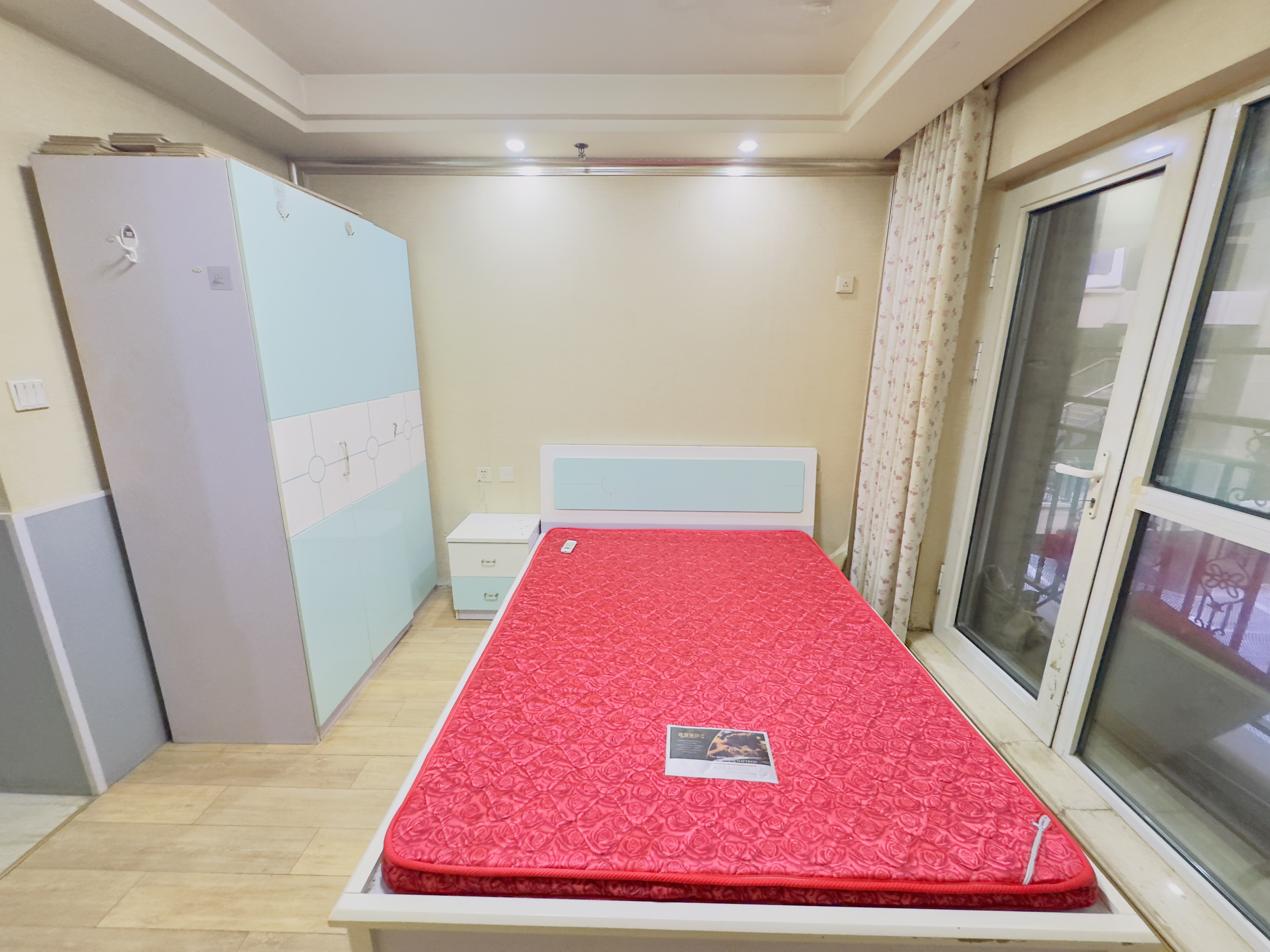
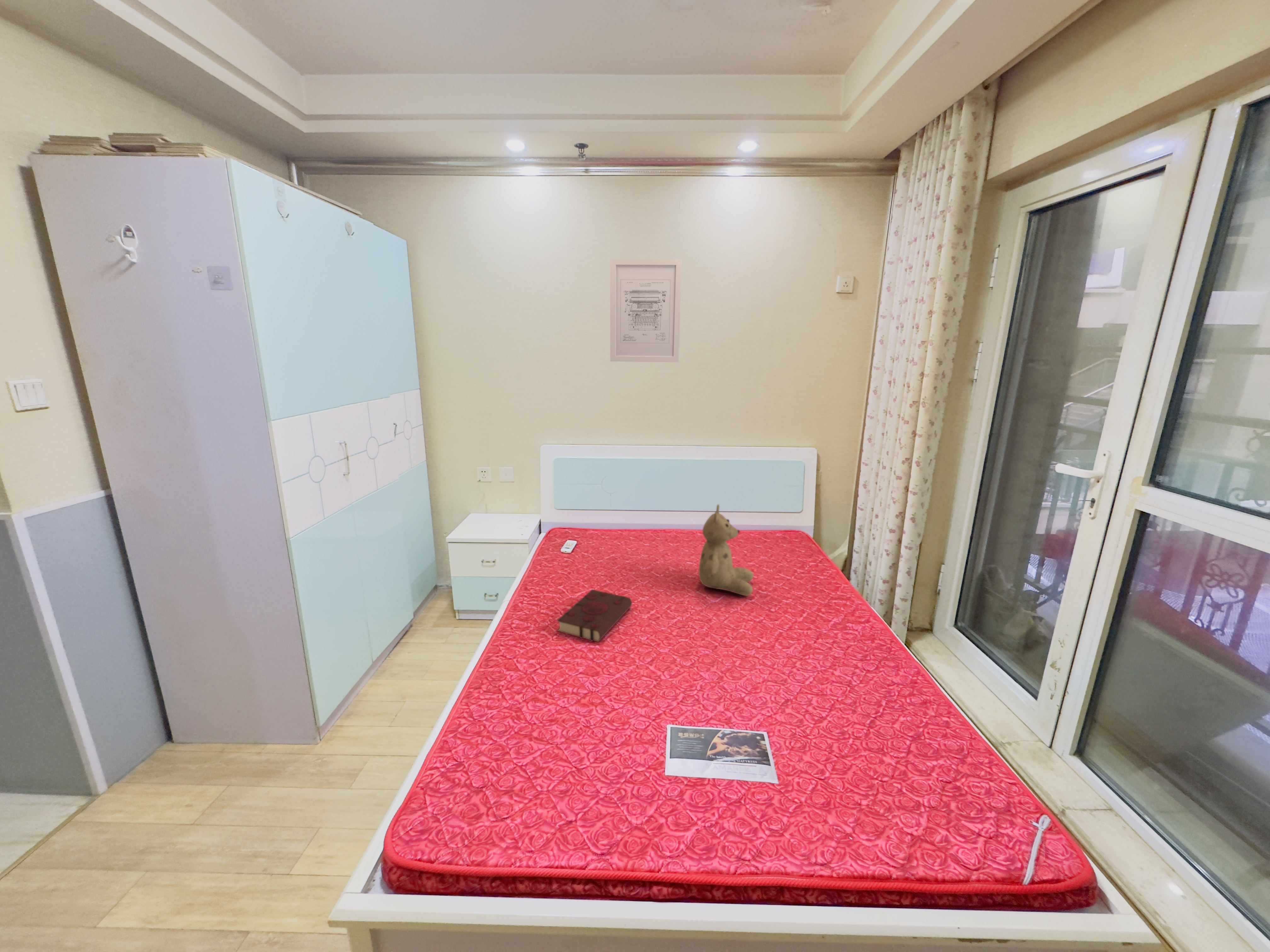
+ book (599, 611)
+ teddy bear (728, 548)
+ wall art (645, 312)
